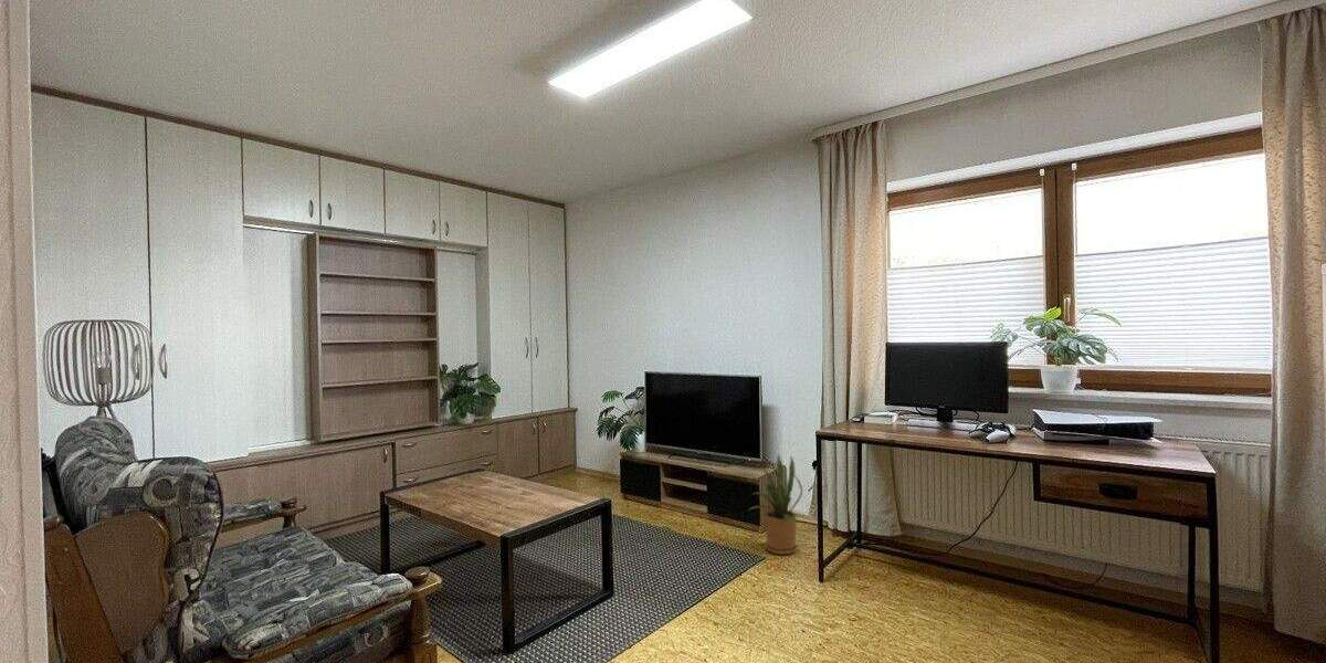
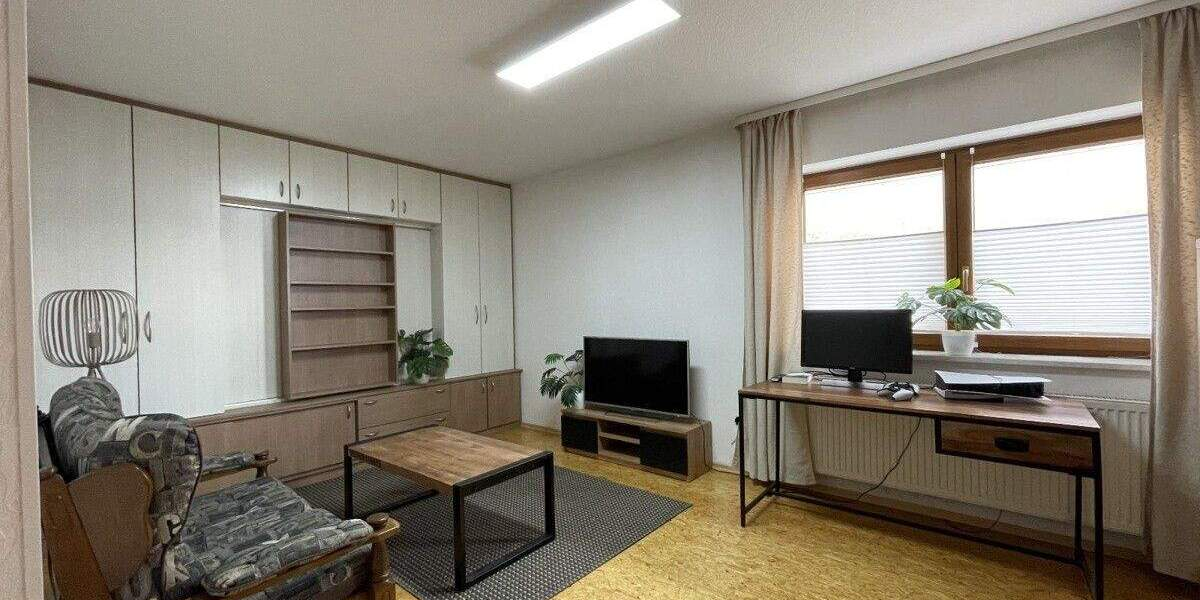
- house plant (775, 504)
